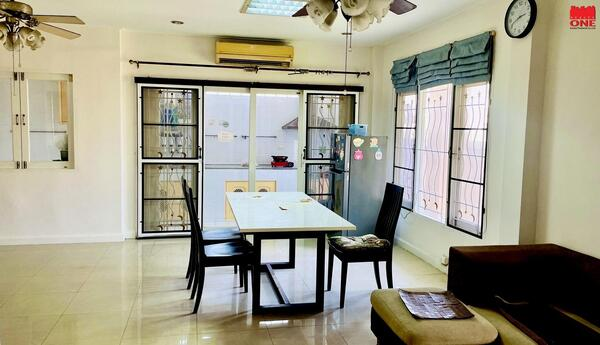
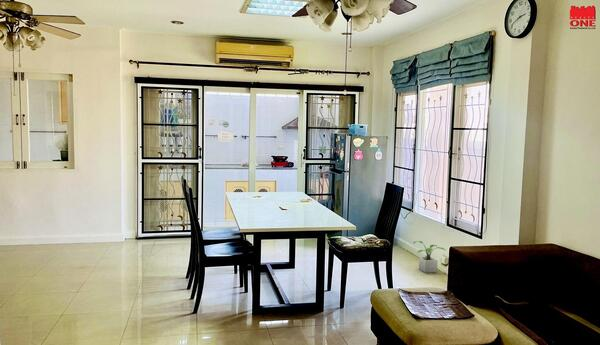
+ potted plant (427, 256)
